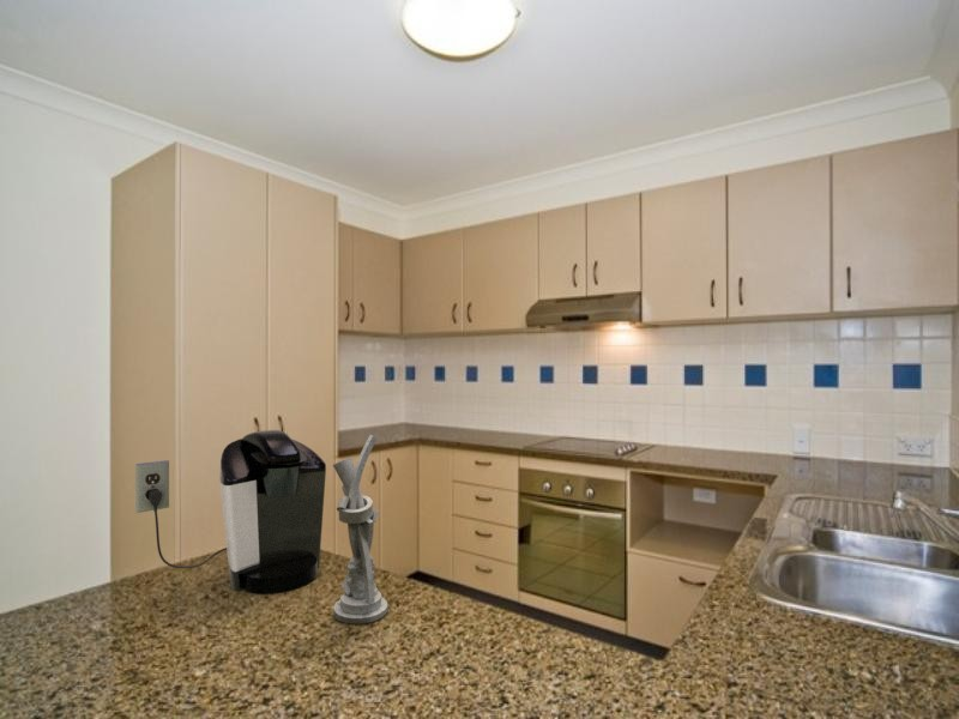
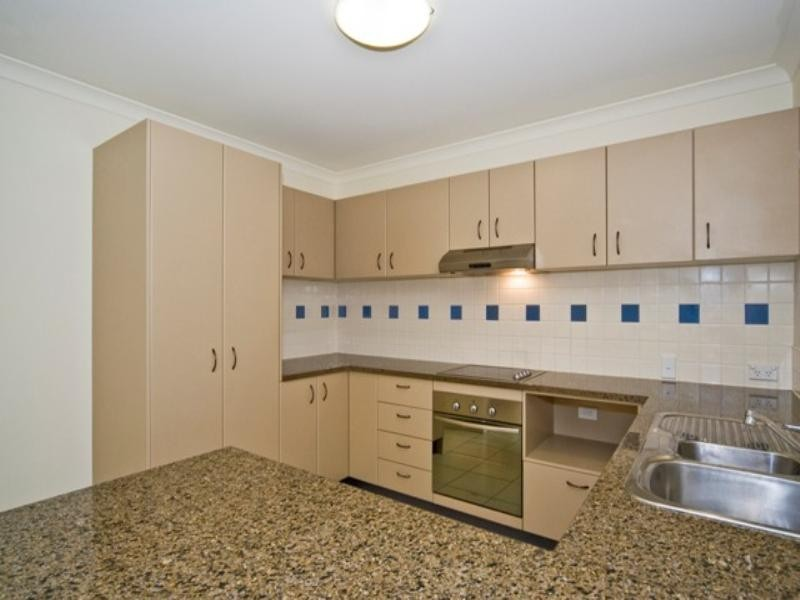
- coffee maker (242, 507)
- utensil holder (360, 522)
